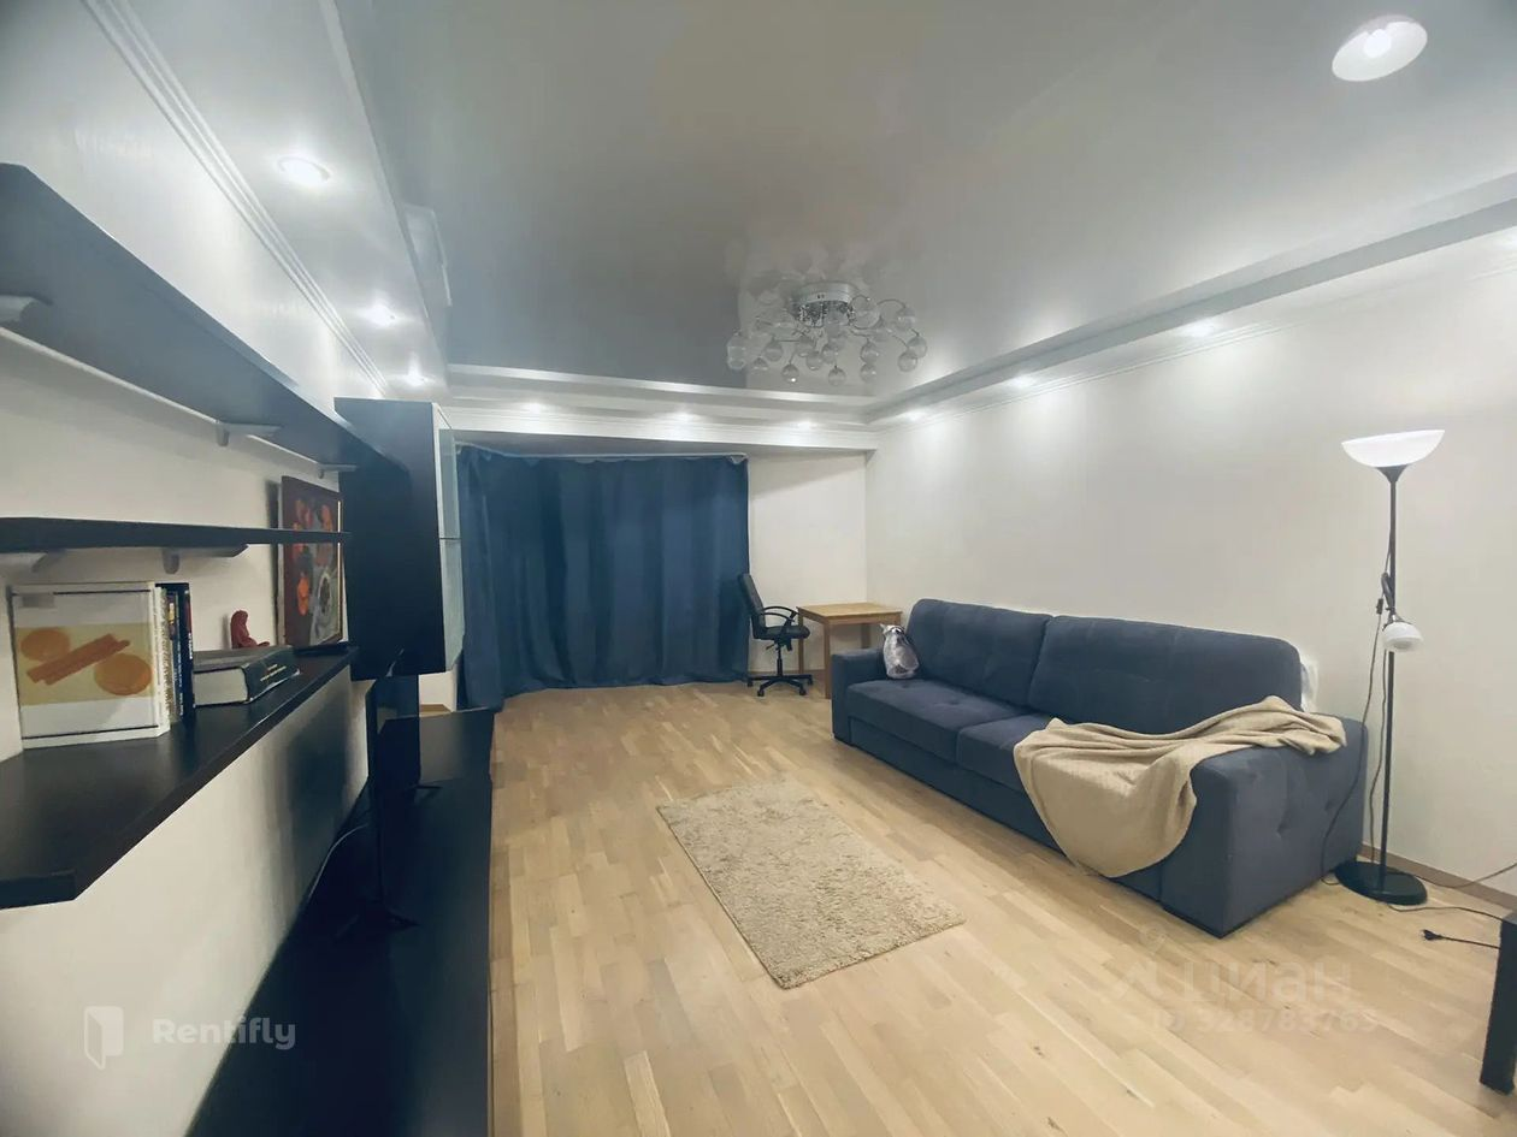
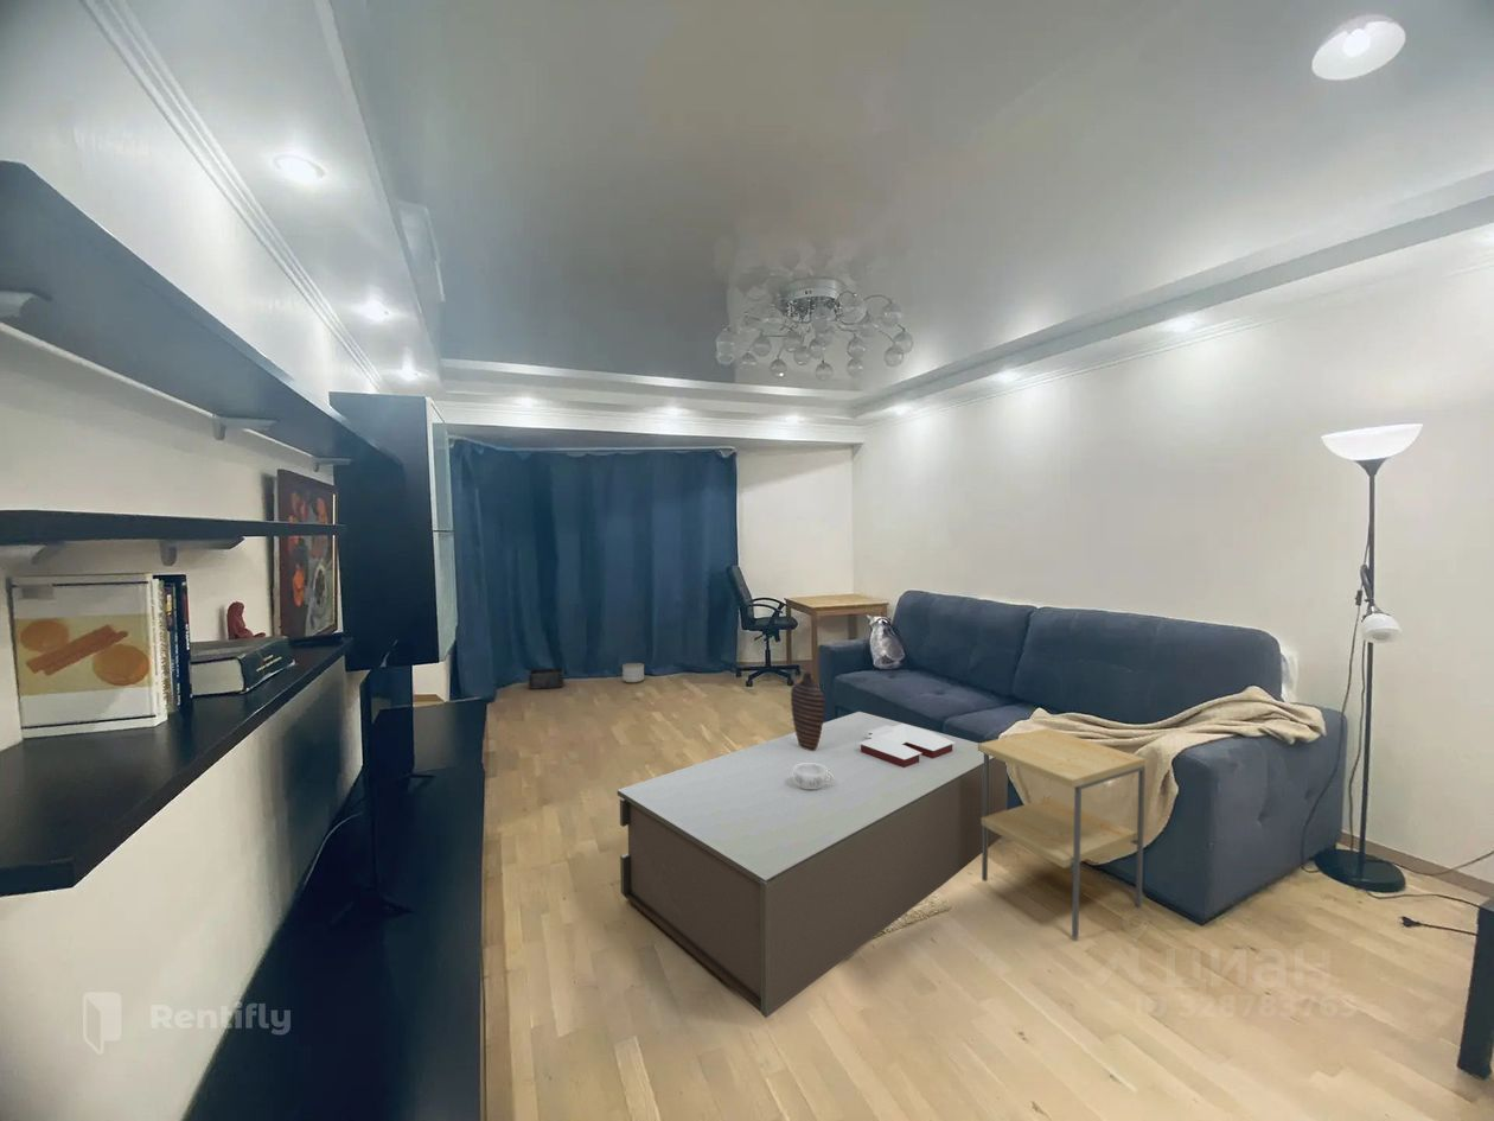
+ planter (633, 673)
+ decorative bowl (812, 777)
+ side table (1056, 822)
+ coffee table (826, 816)
+ books (899, 739)
+ decorative vase (806, 709)
+ storage bin (545, 677)
